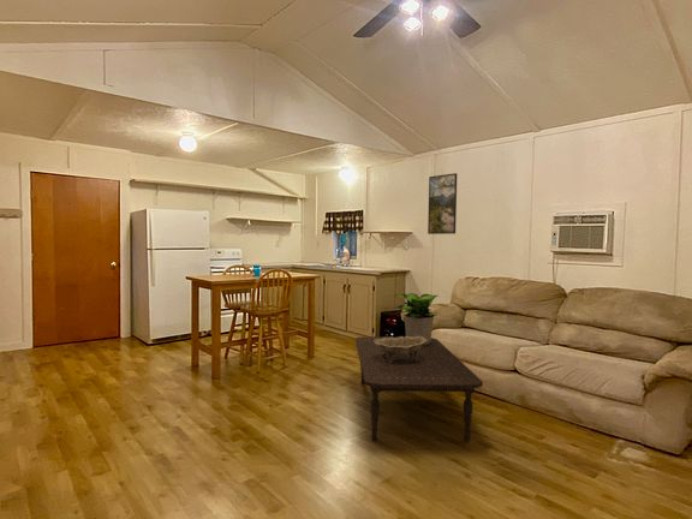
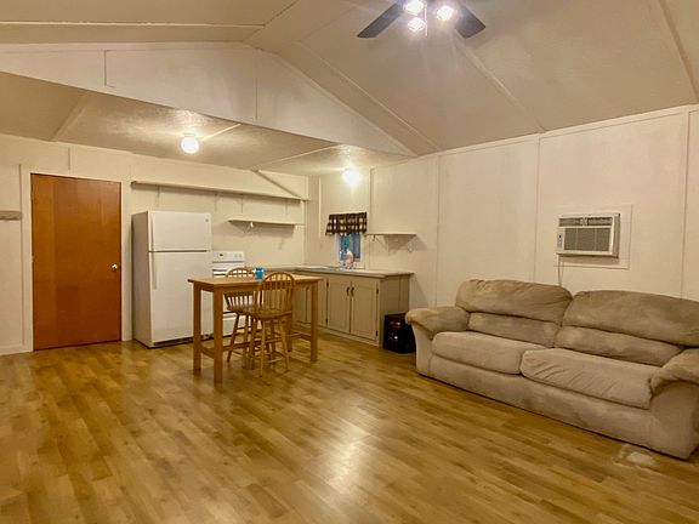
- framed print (441, 204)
- potted plant (420, 320)
- decorative bowl (400, 350)
- coffee table (406, 381)
